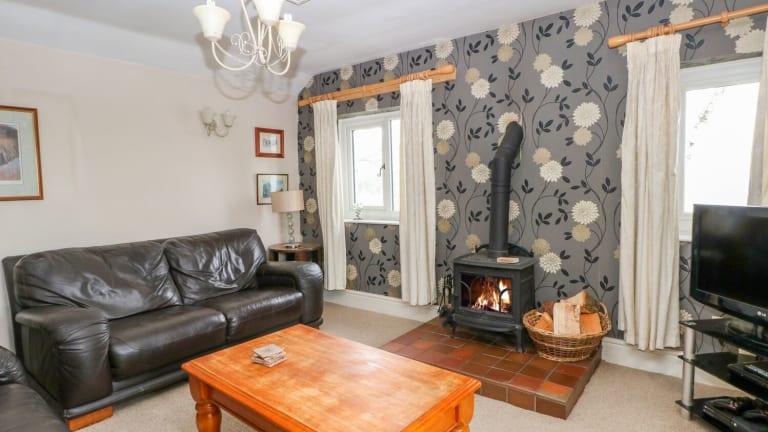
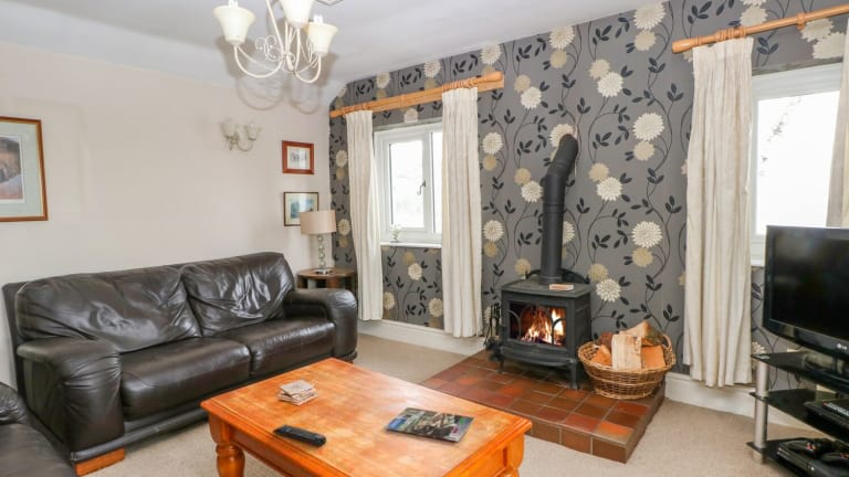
+ remote control (298, 434)
+ magazine (430, 423)
